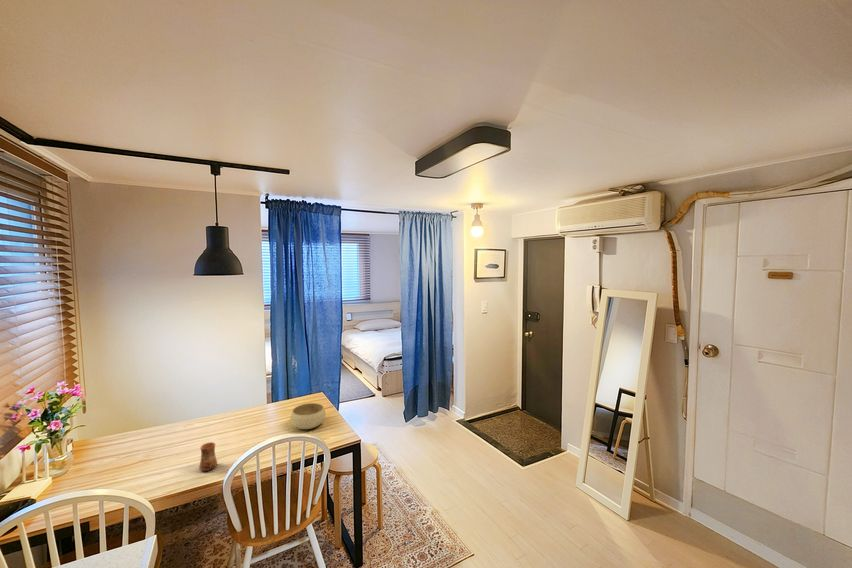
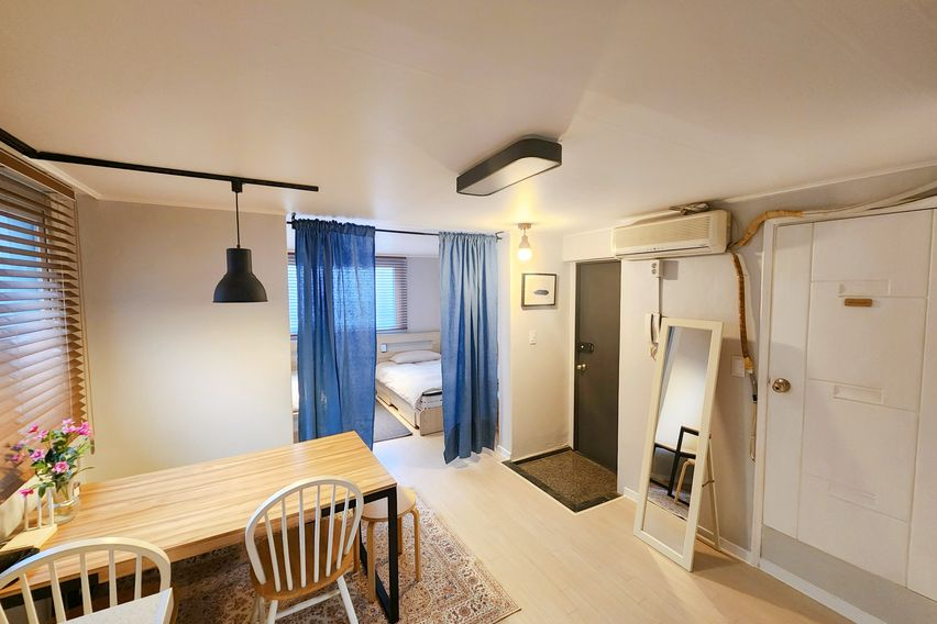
- cup (208, 456)
- bowl (308, 417)
